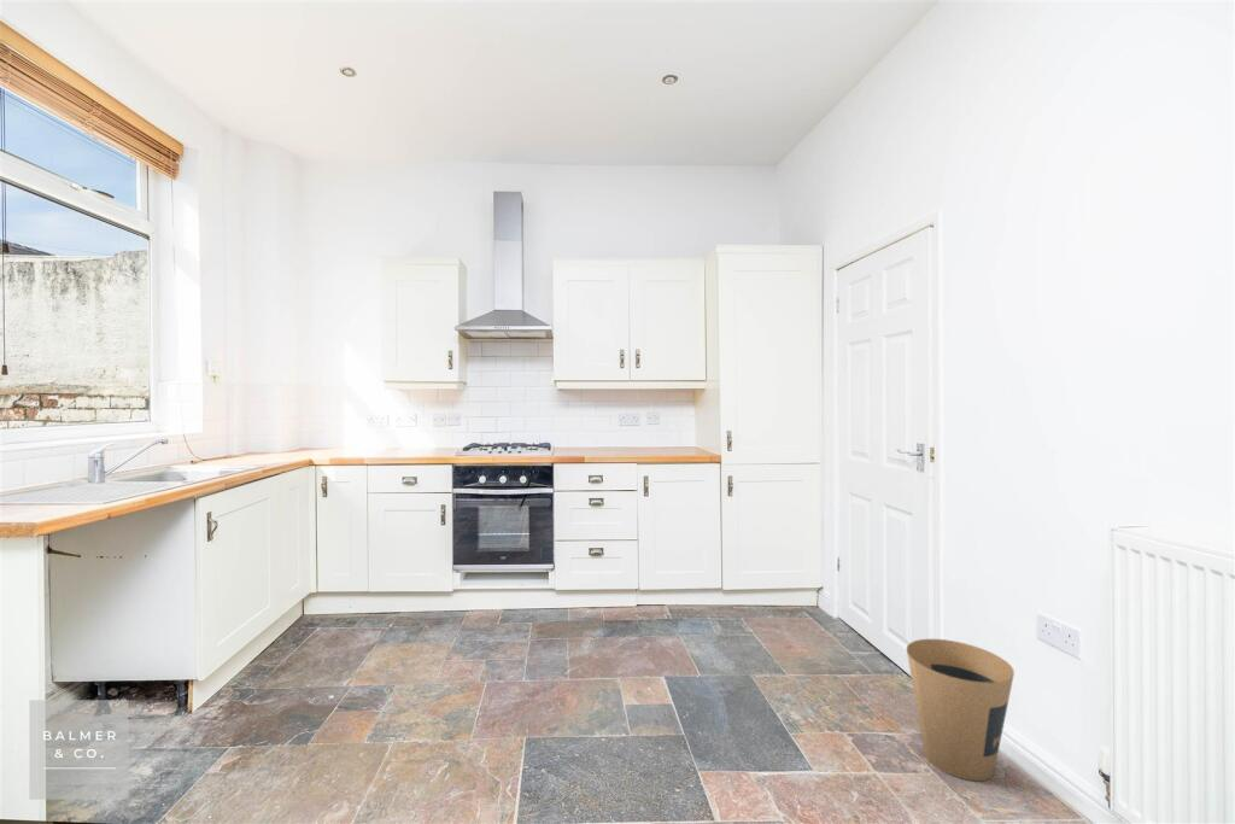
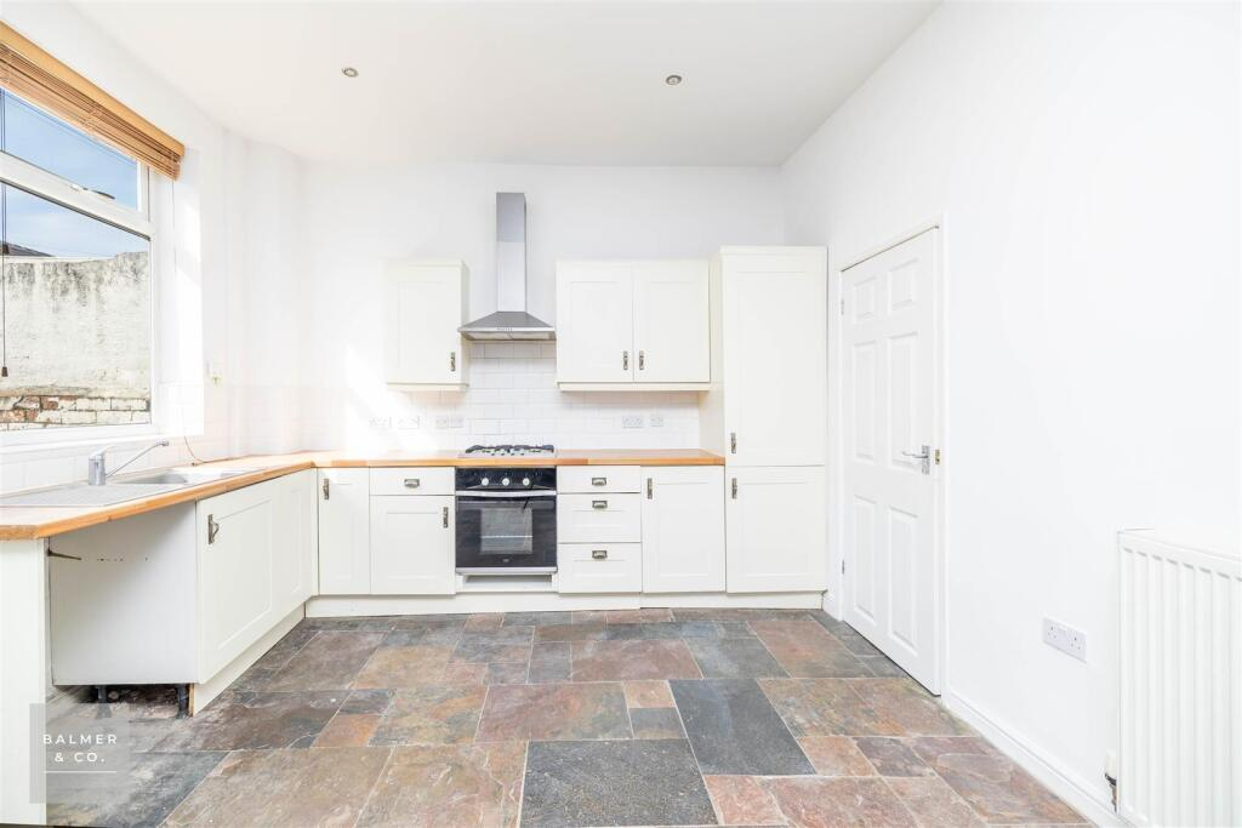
- trash can (958, 709)
